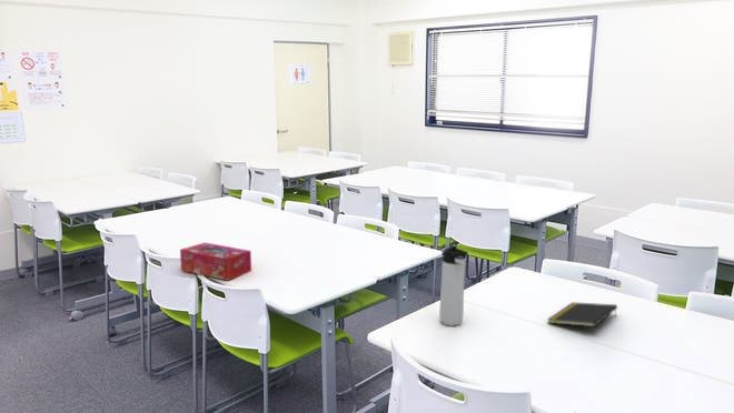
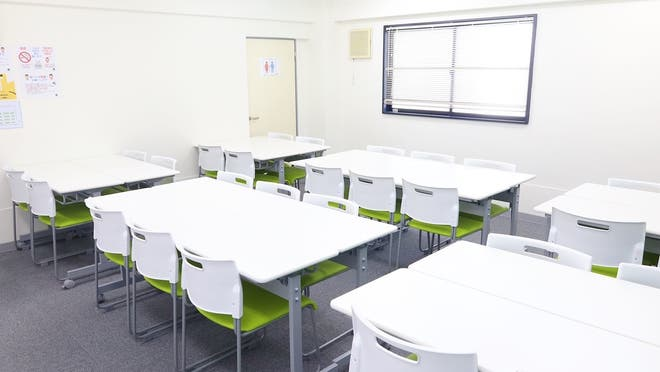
- tissue box (216, 260)
- thermos bottle (454, 286)
- notepad (583, 313)
